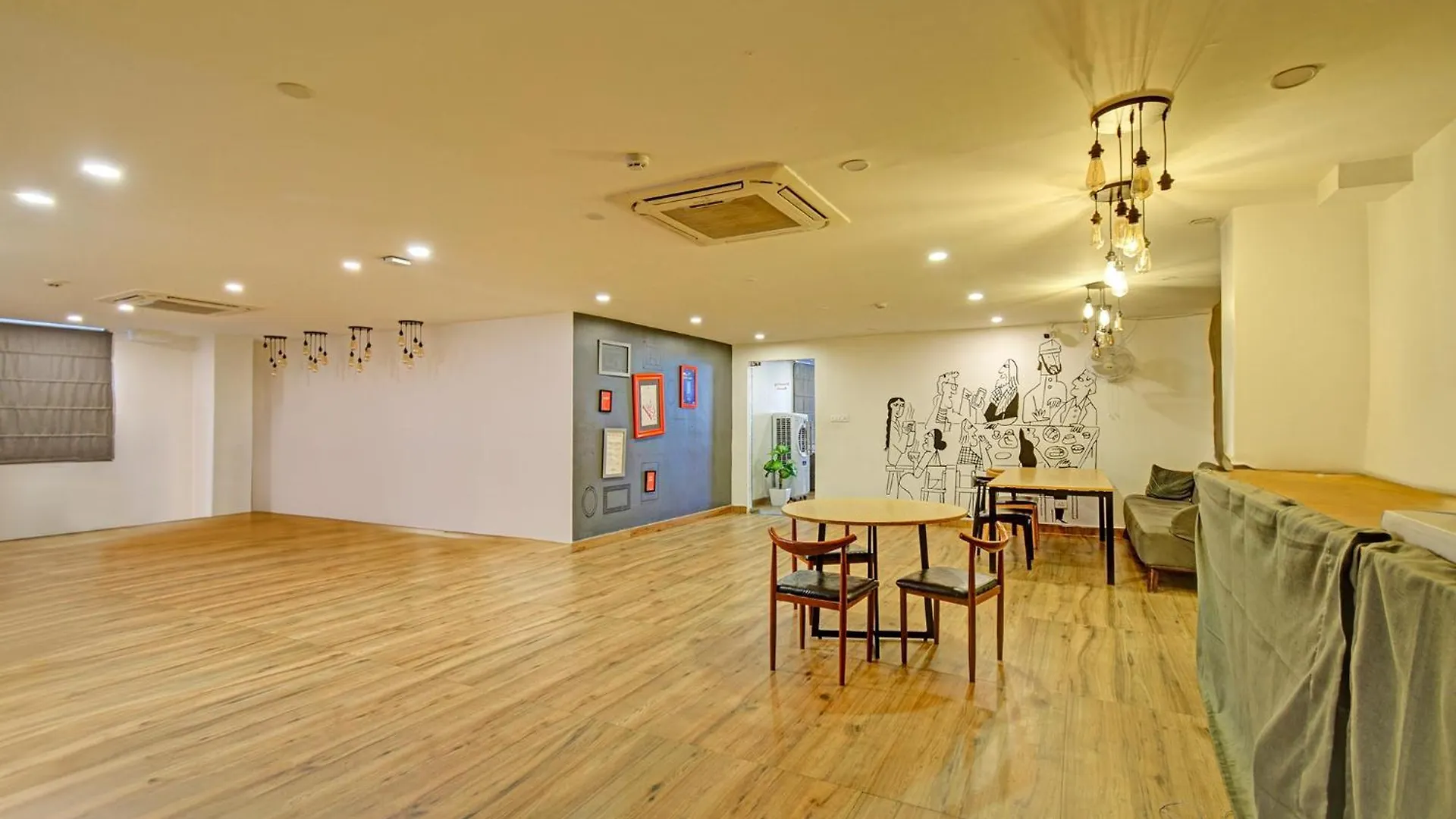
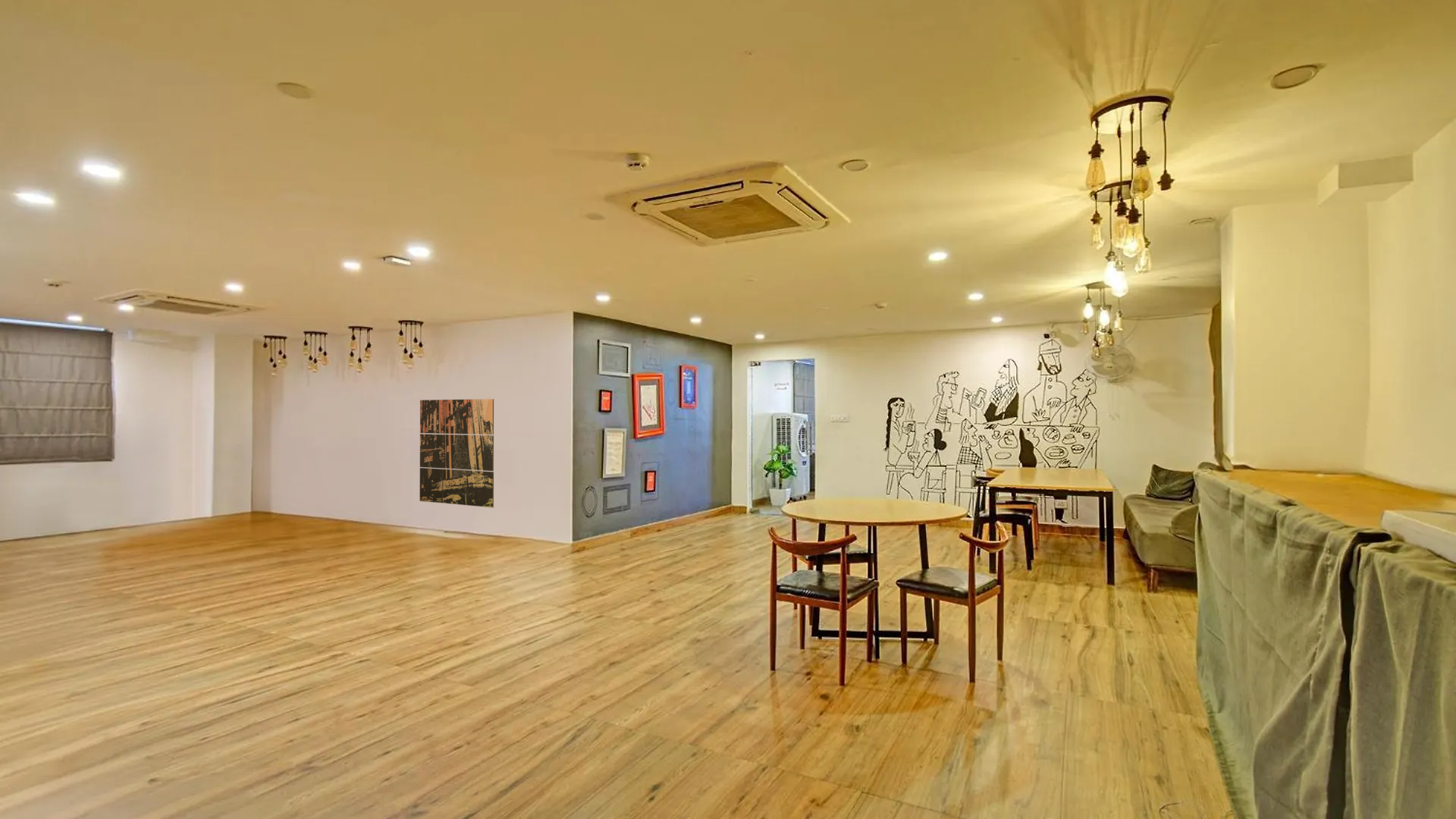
+ wall art (455, 451)
